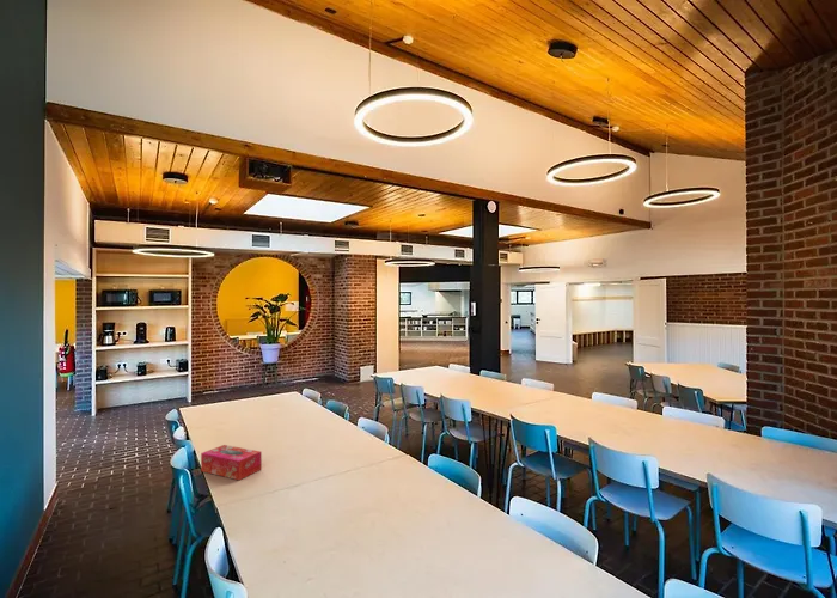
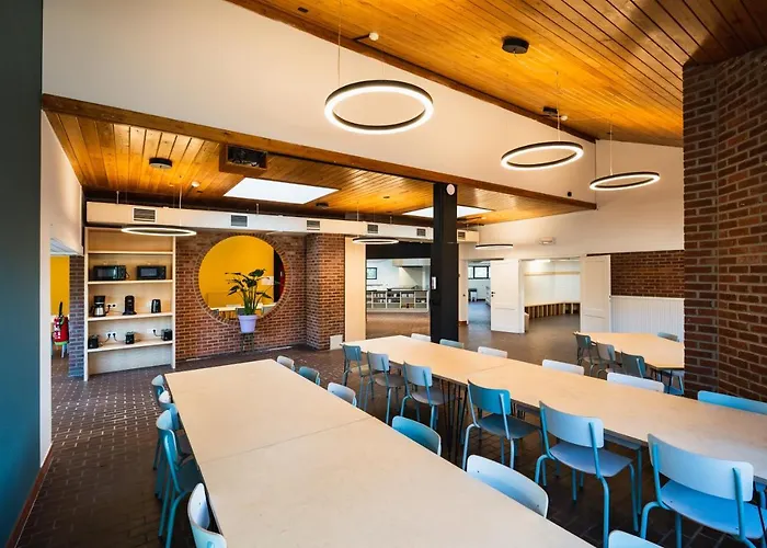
- tissue box (231, 460)
